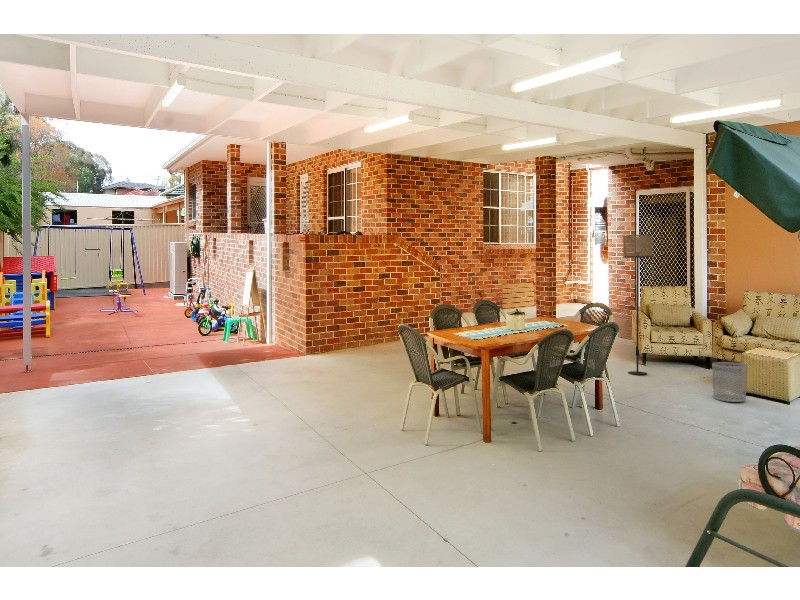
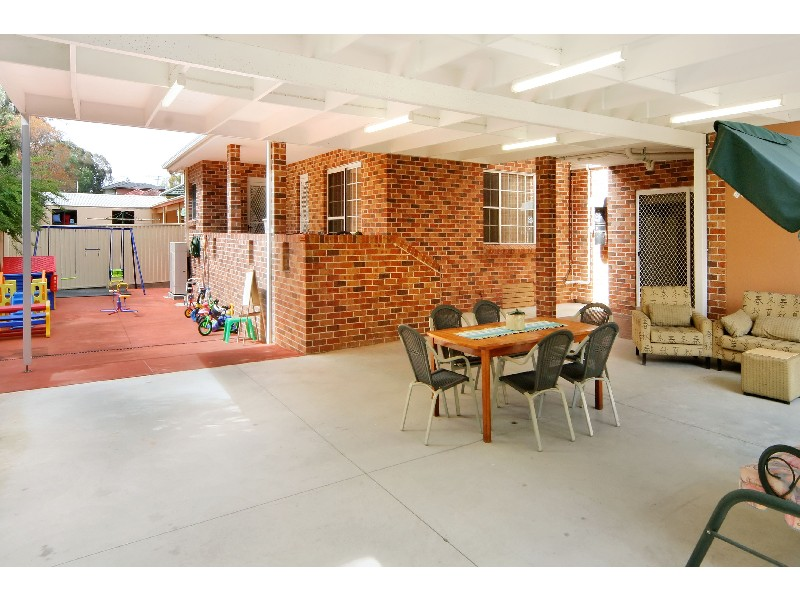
- floor lamp (637, 304)
- waste bin (729, 381)
